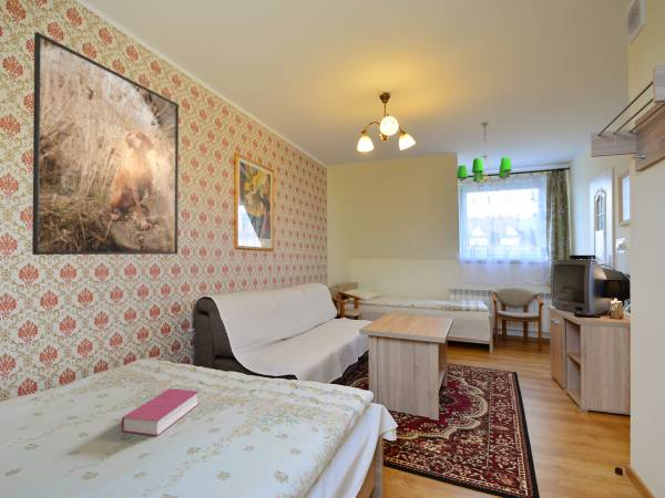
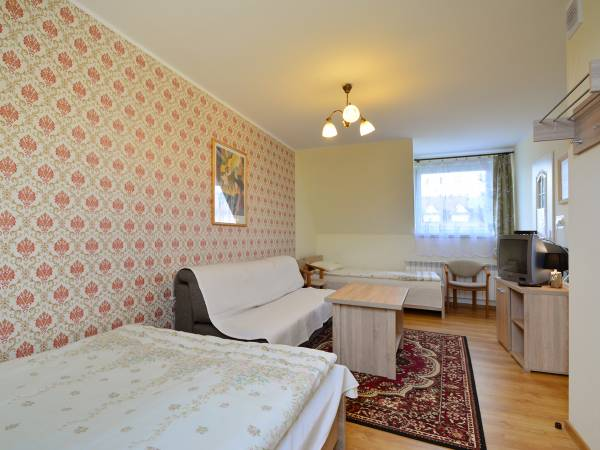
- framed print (120, 164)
- chandelier (482, 156)
- book (163, 409)
